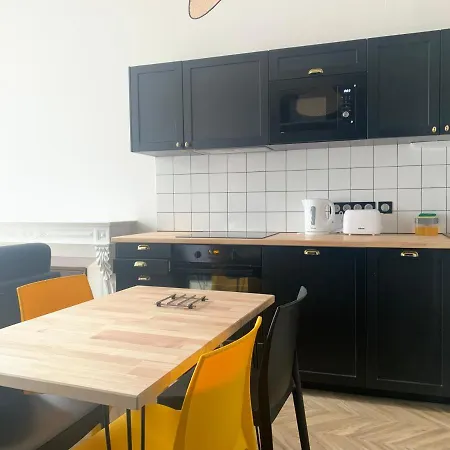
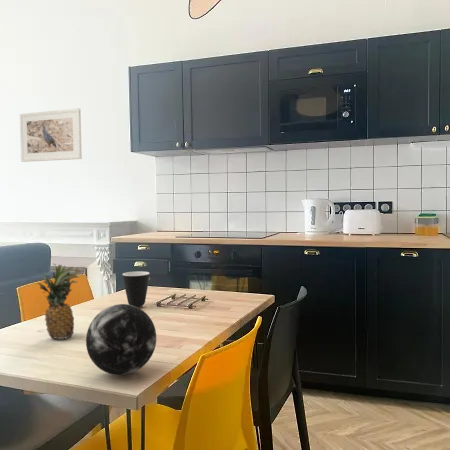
+ decorative orb (121, 338)
+ fruit (62, 301)
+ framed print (50, 135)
+ mug (137, 289)
